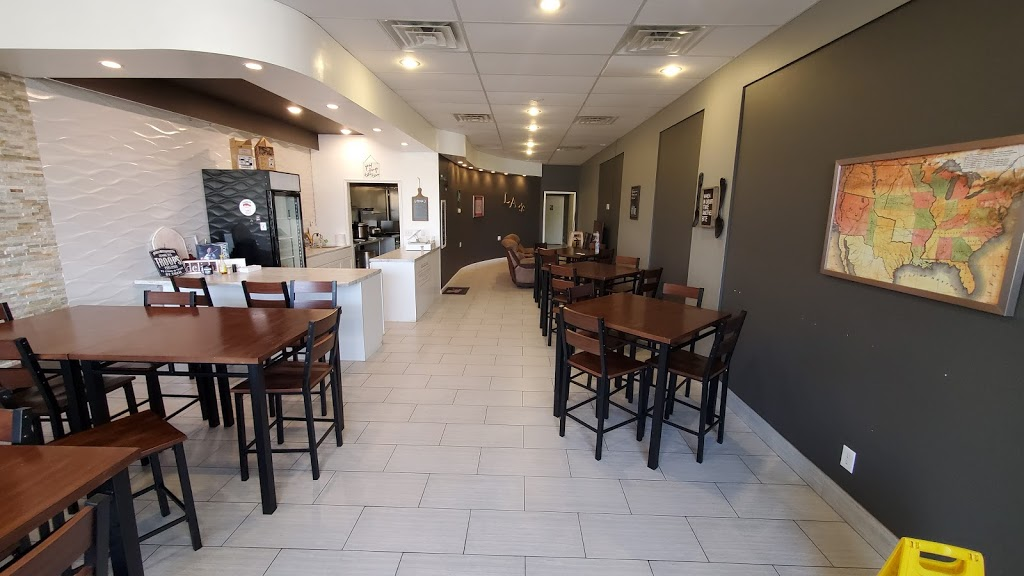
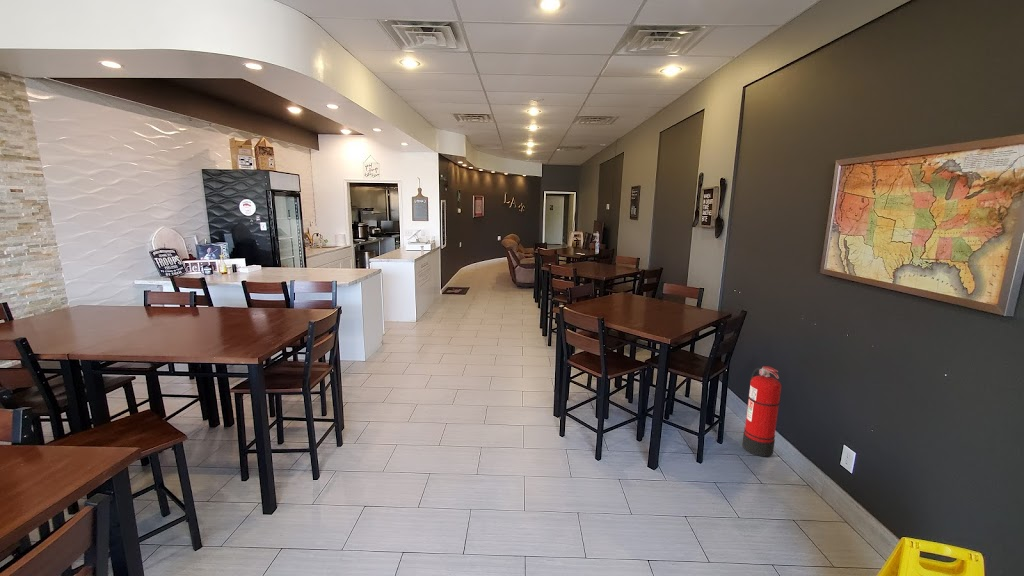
+ fire extinguisher (760, 406)
